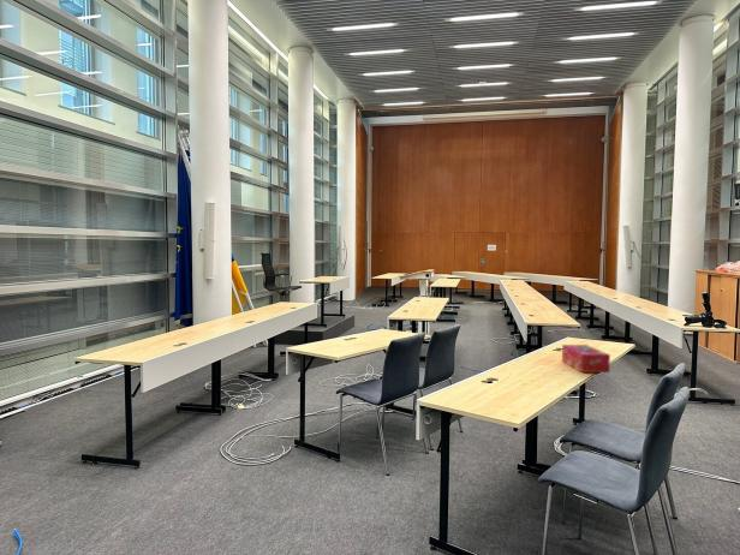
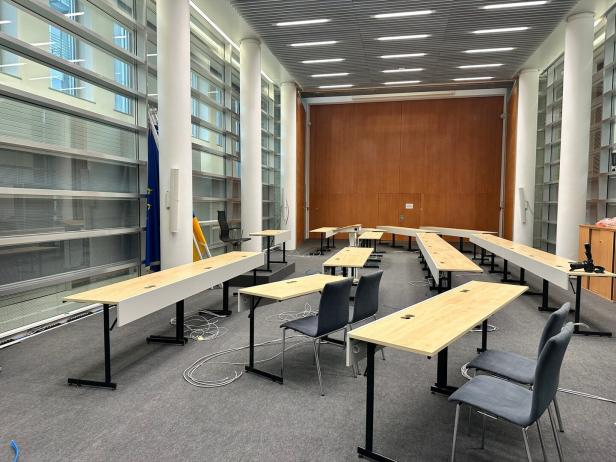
- tissue box (584, 358)
